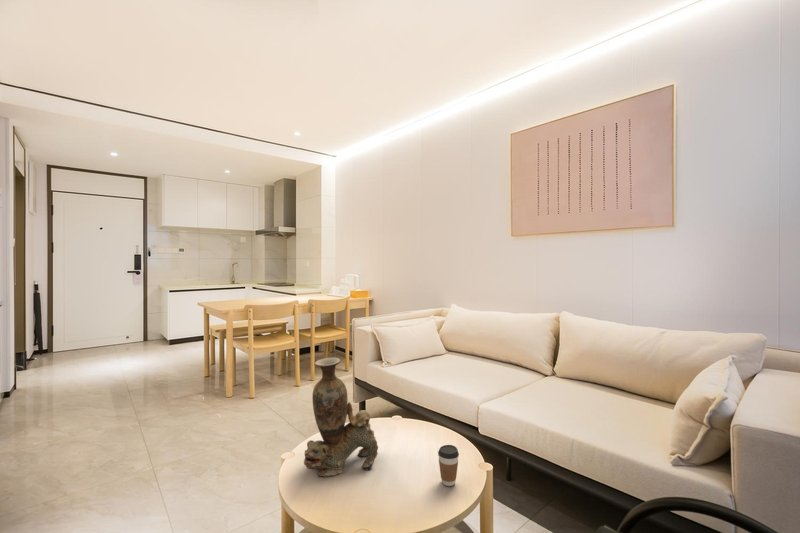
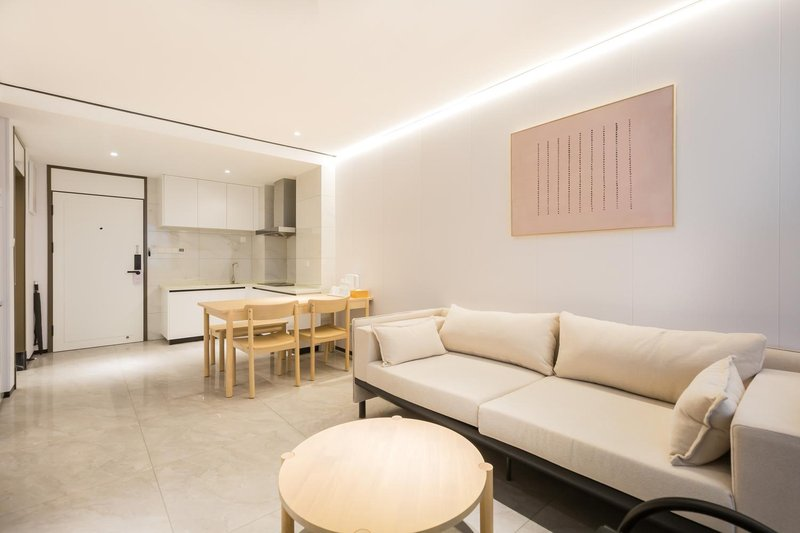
- coffee cup (448, 465)
- vase with dog figurine (341, 412)
